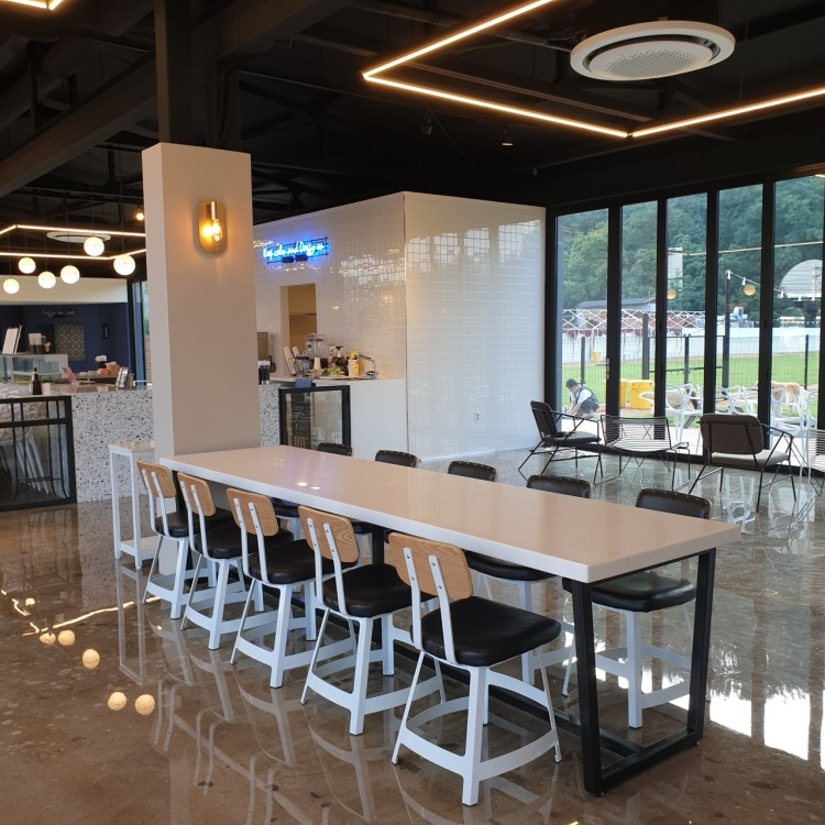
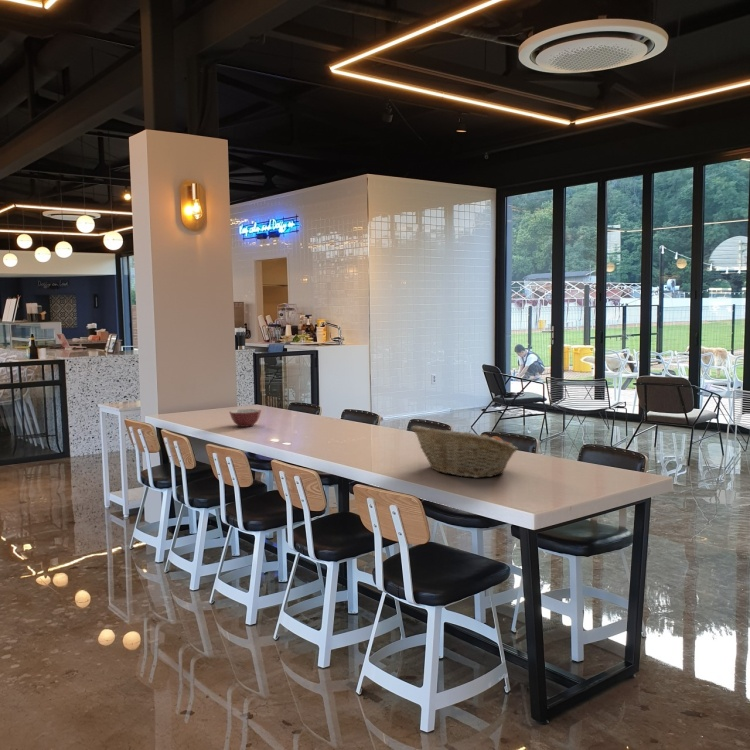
+ bowl (245, 418)
+ fruit basket (463, 447)
